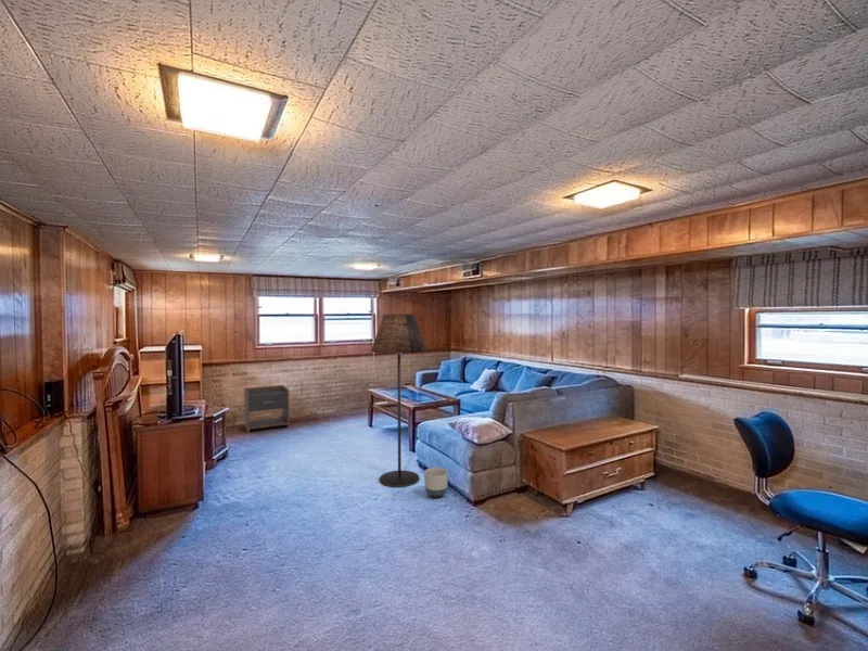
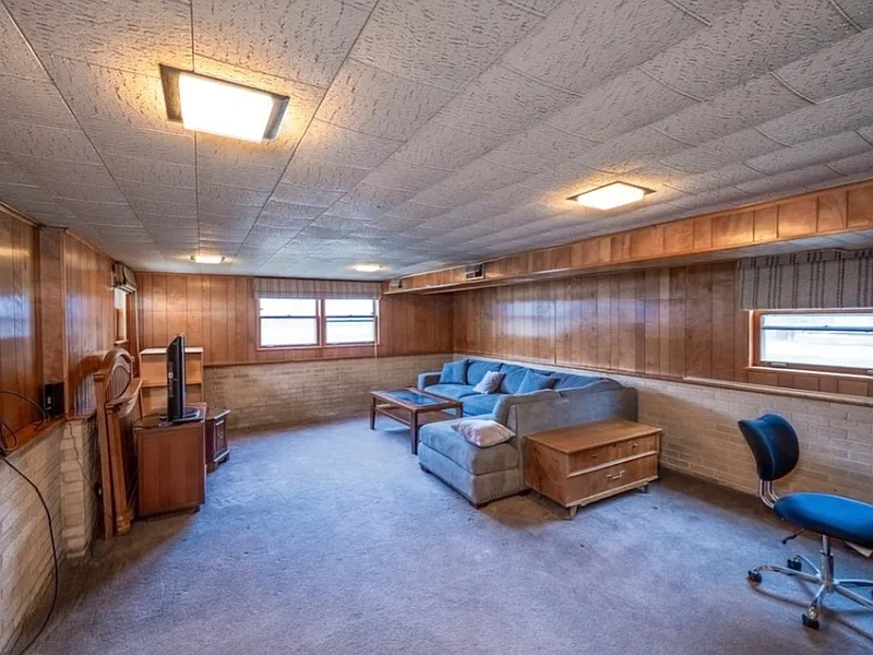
- planter (435, 483)
- nightstand (266, 407)
- floor lamp (398, 396)
